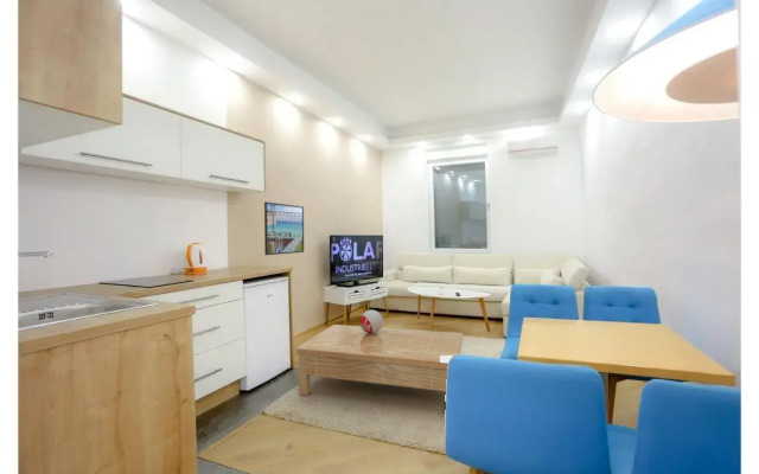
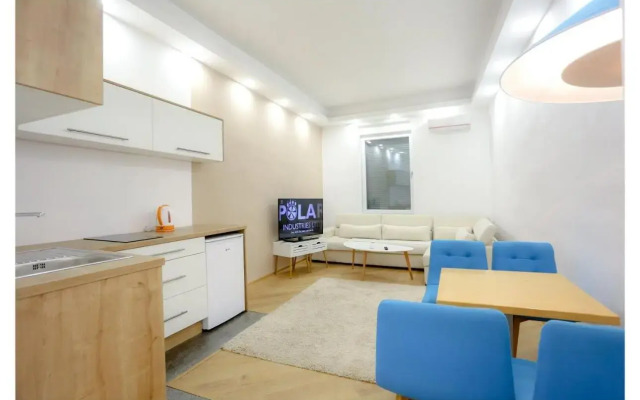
- coffee table (384, 361)
- decorative sphere (371, 321)
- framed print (285, 229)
